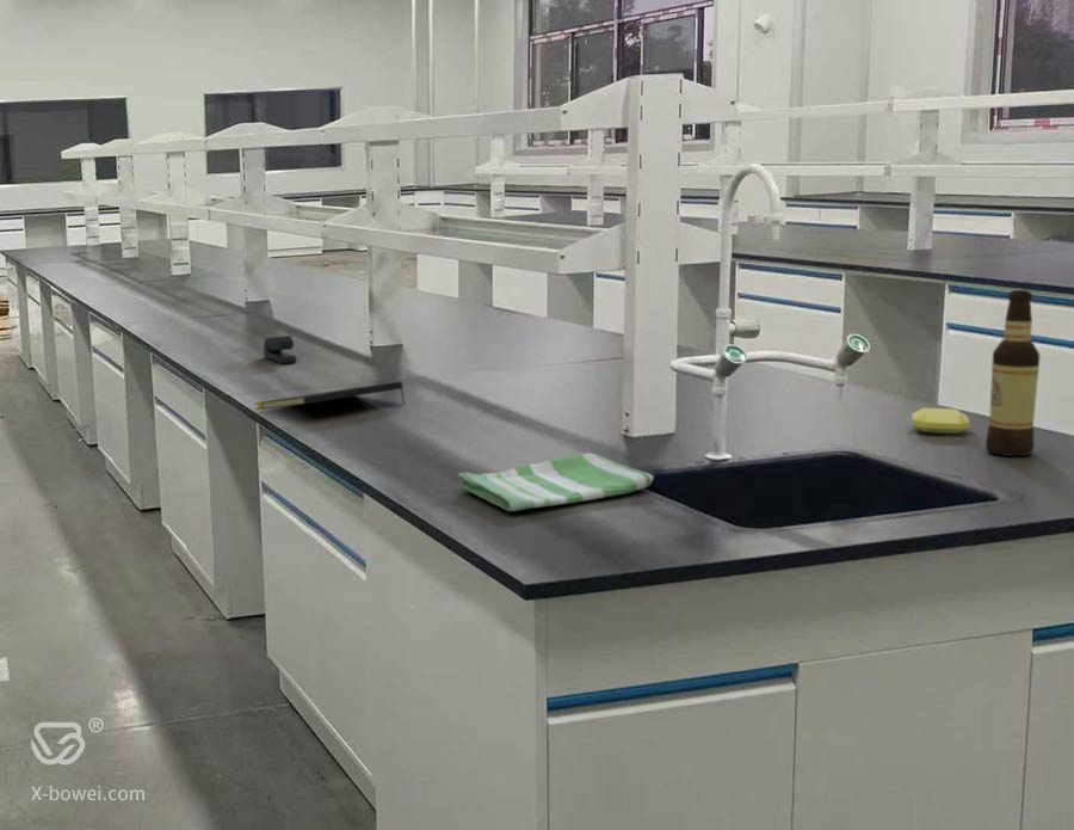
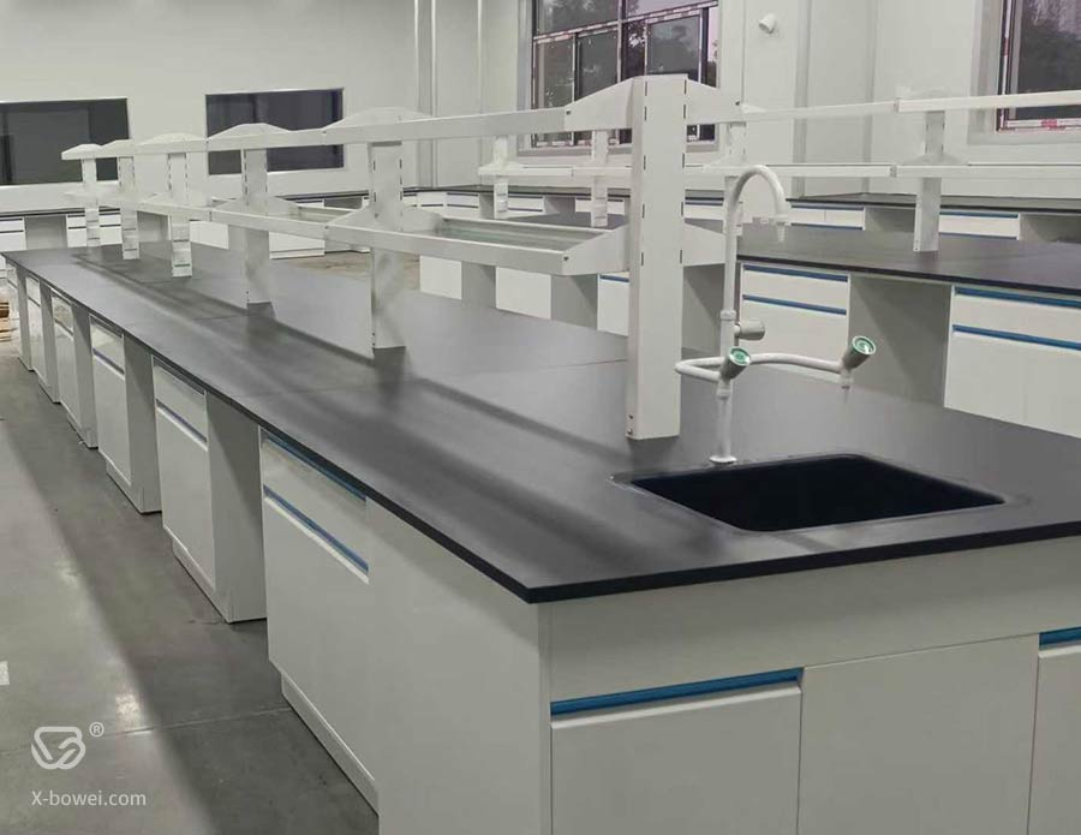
- bottle (1014, 371)
- soap bar (940, 420)
- stapler (279, 346)
- notepad (329, 395)
- dish towel (555, 480)
